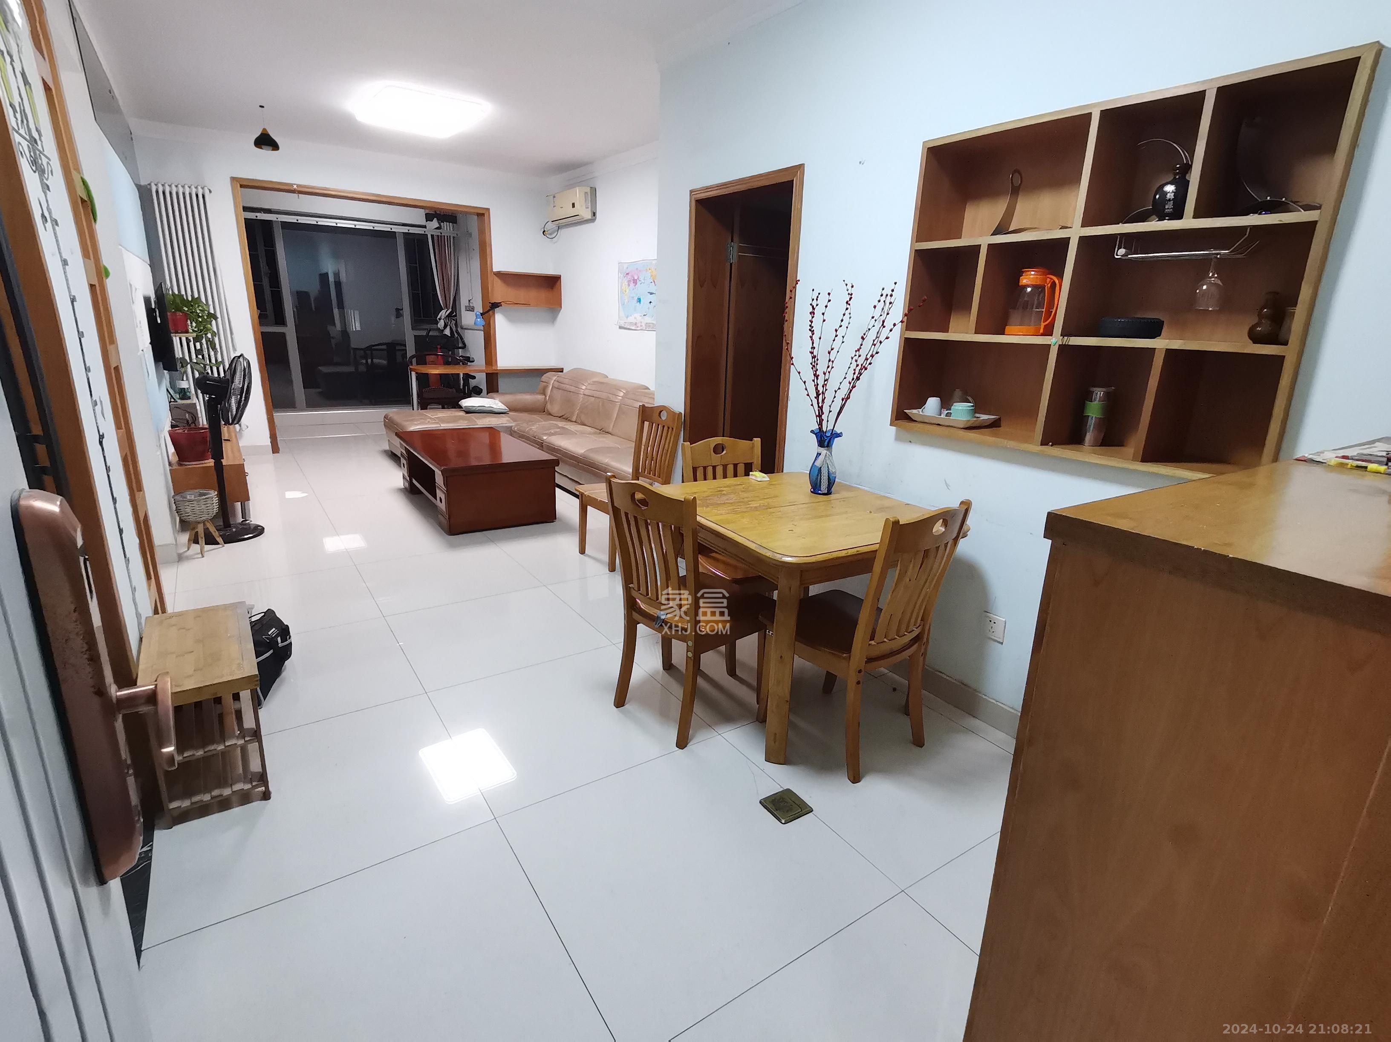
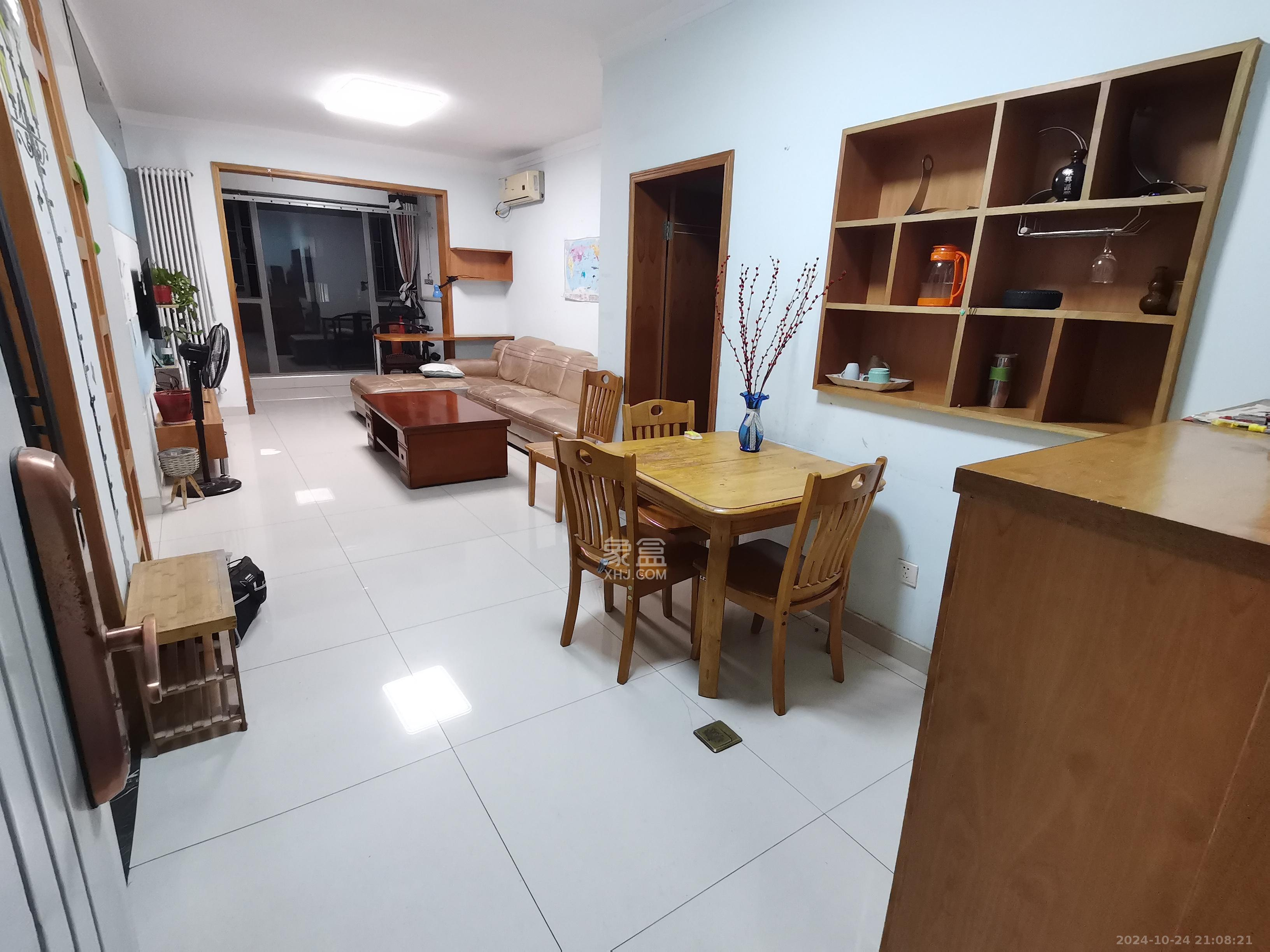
- pendant light (264, 128)
